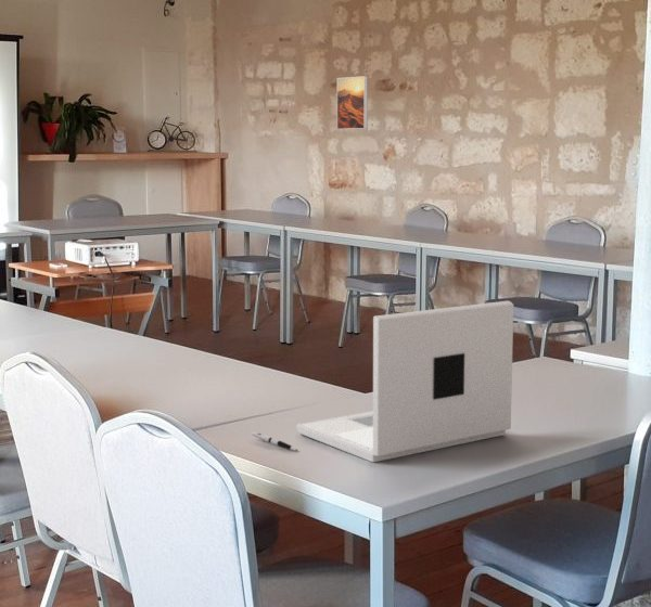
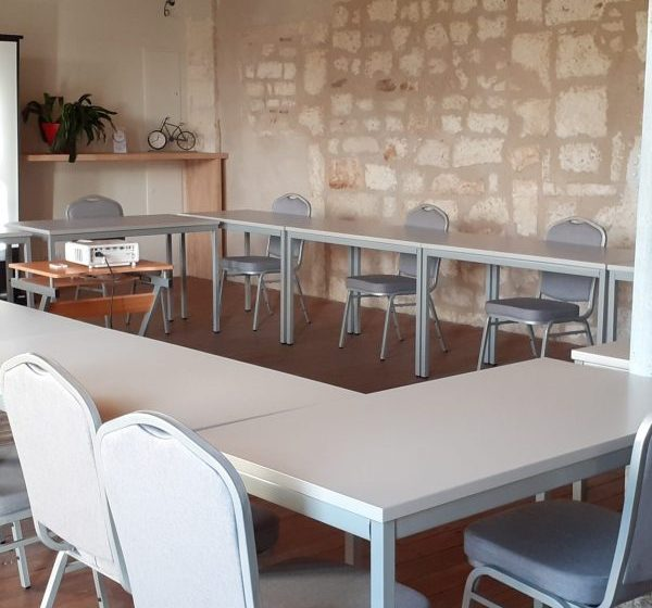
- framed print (352, 103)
- laptop (403, 367)
- pen (275, 441)
